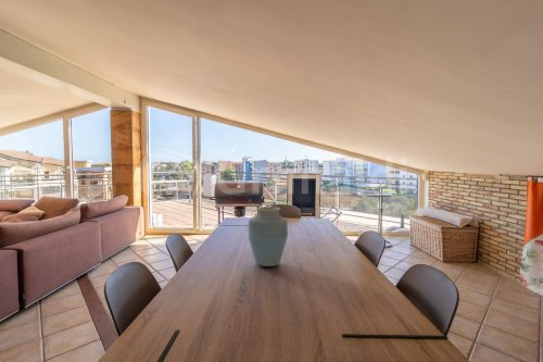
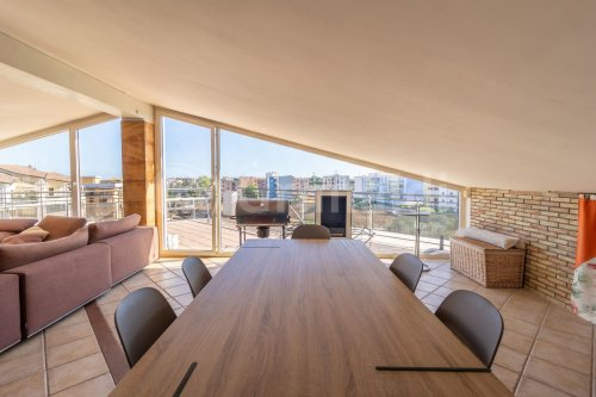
- vase (267, 236)
